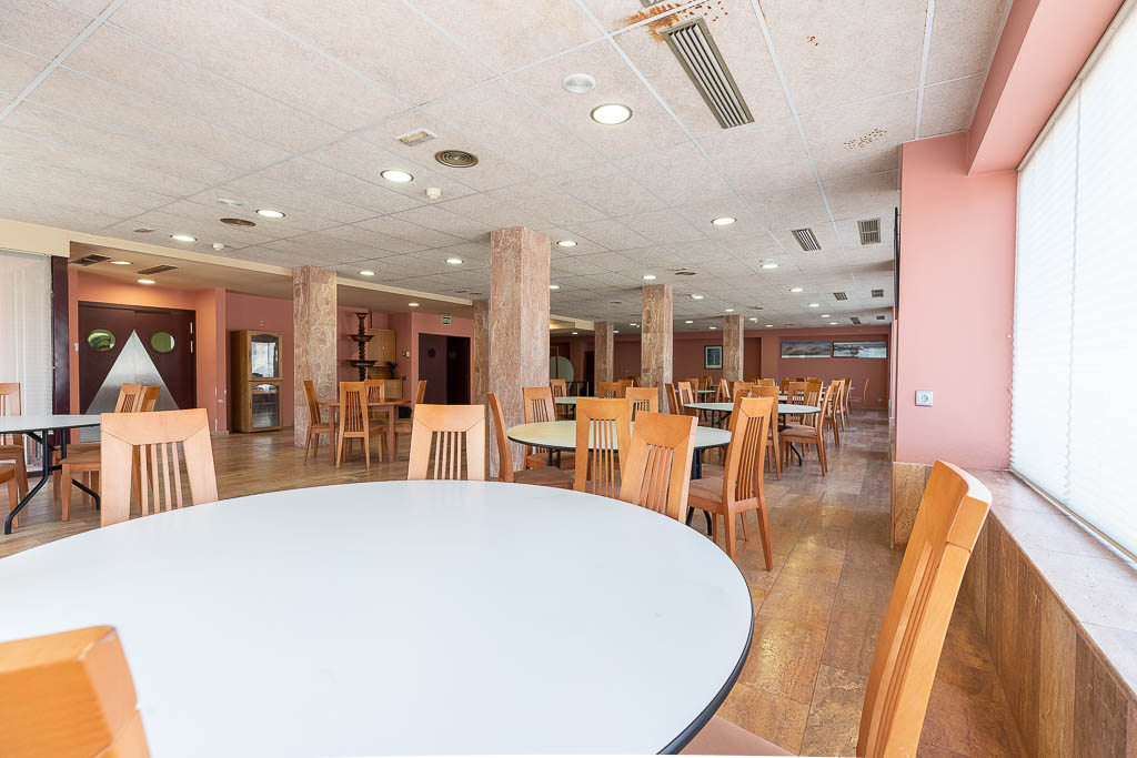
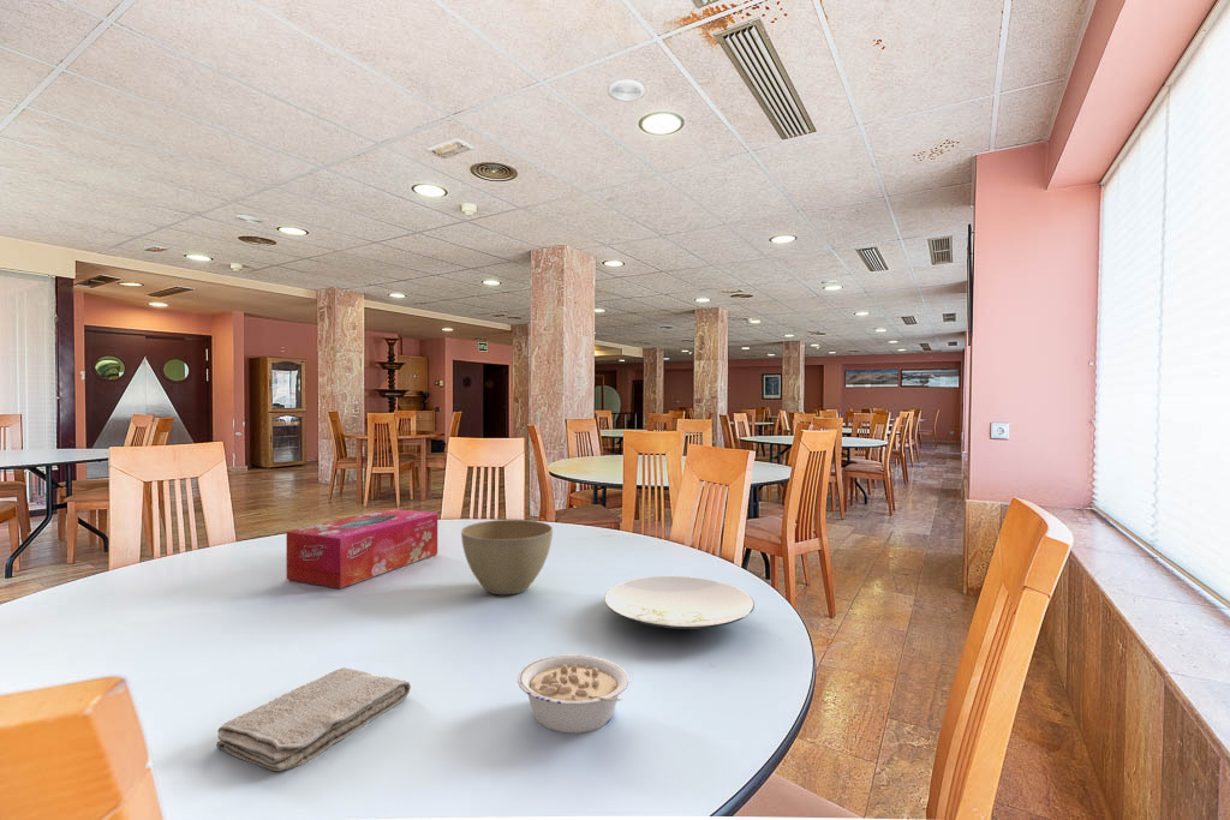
+ plate (677, 607)
+ legume (577, 693)
+ tissue box (368, 543)
+ flower pot (507, 558)
+ washcloth (318, 710)
